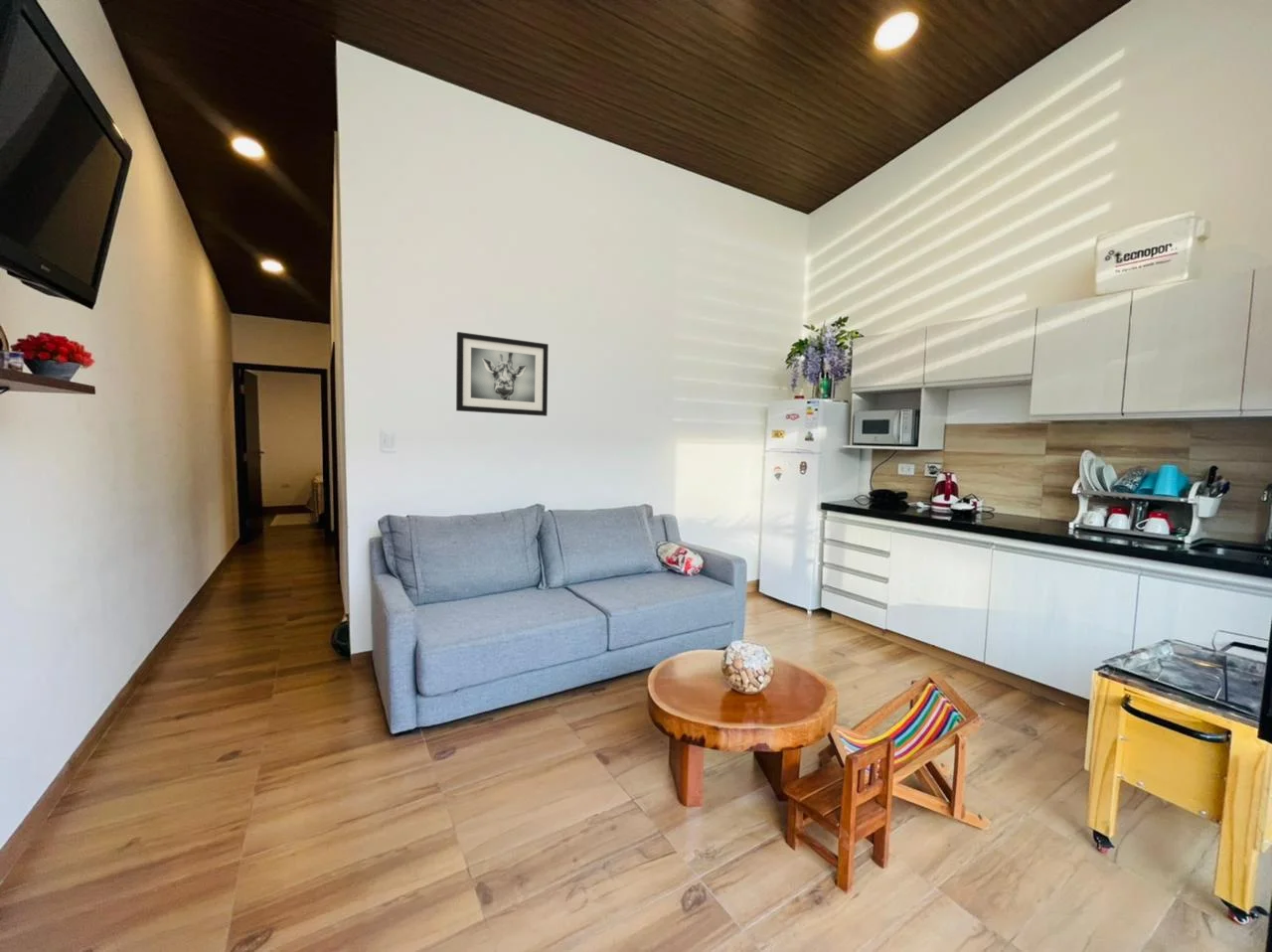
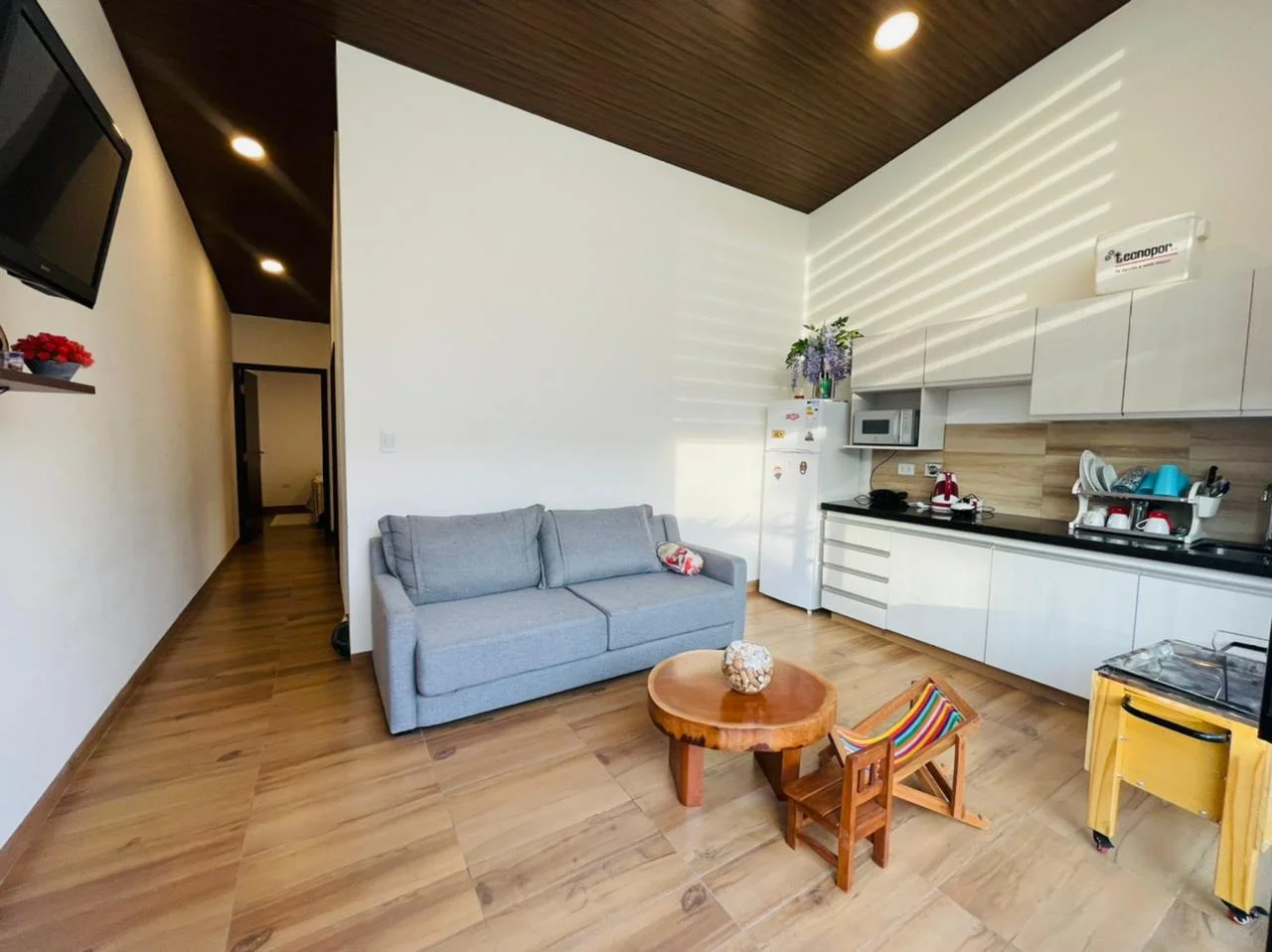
- wall art (504, 376)
